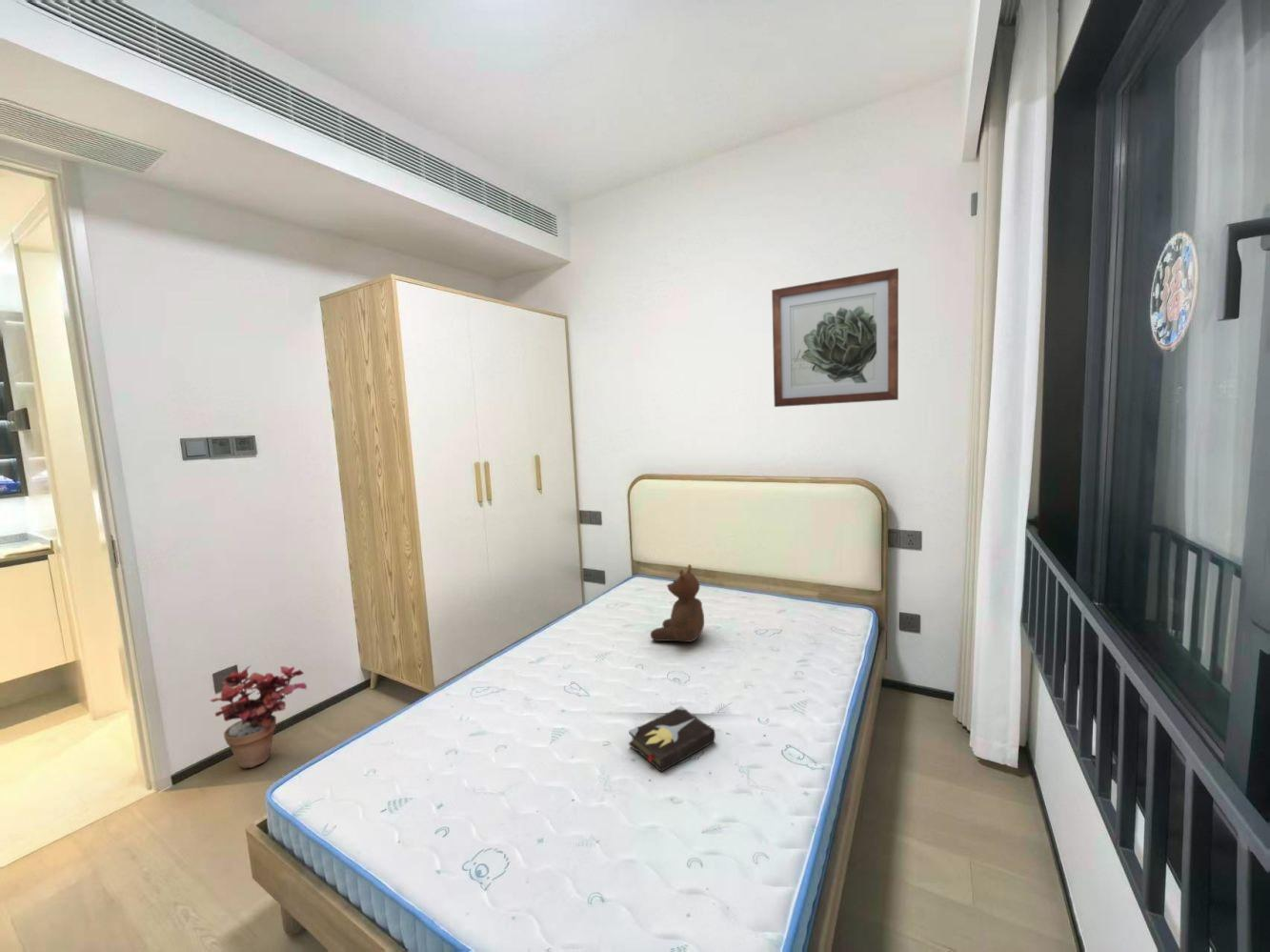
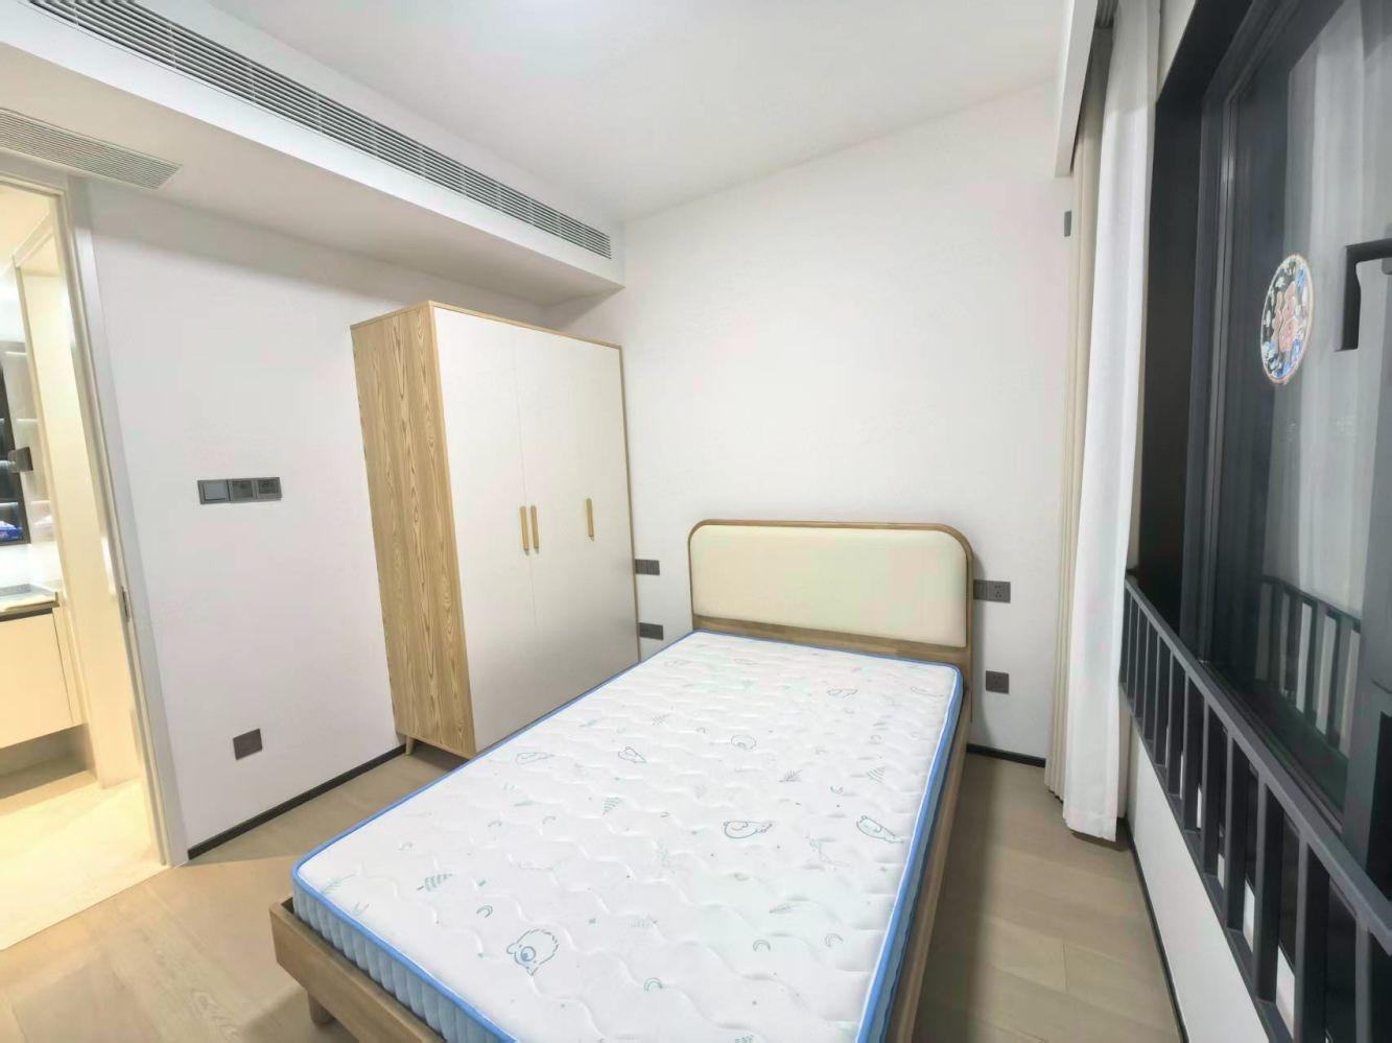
- potted plant (258, 715)
- hardback book (672, 736)
- wall art (832, 342)
- teddy bear (677, 602)
